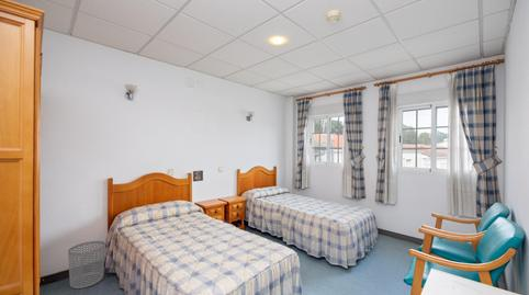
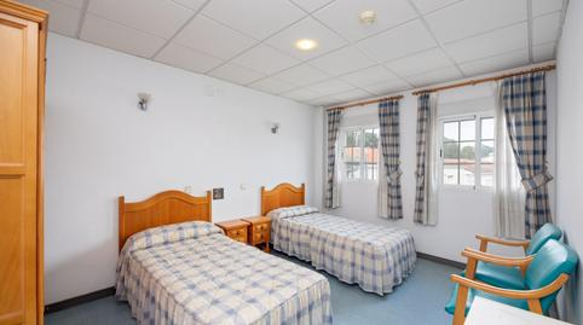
- waste bin (87, 264)
